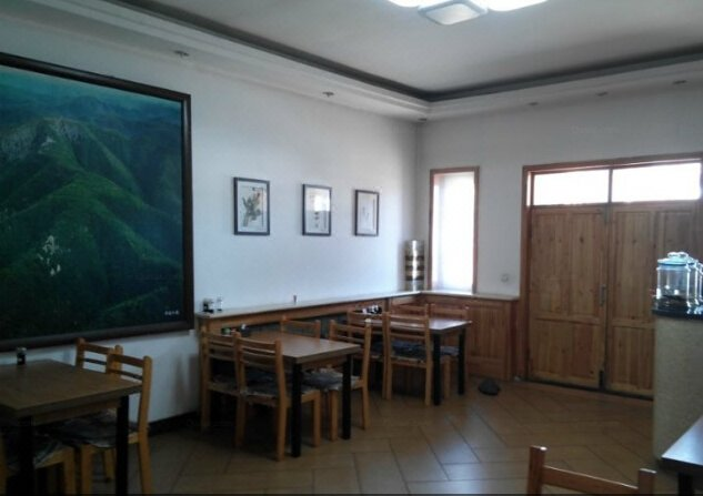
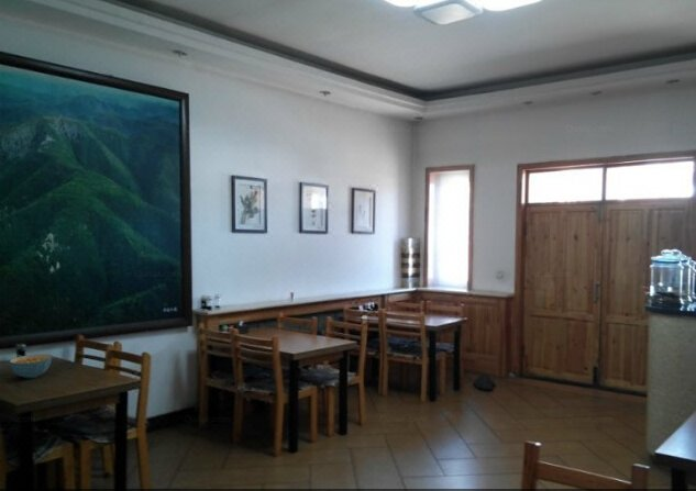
+ cereal bowl (31, 367)
